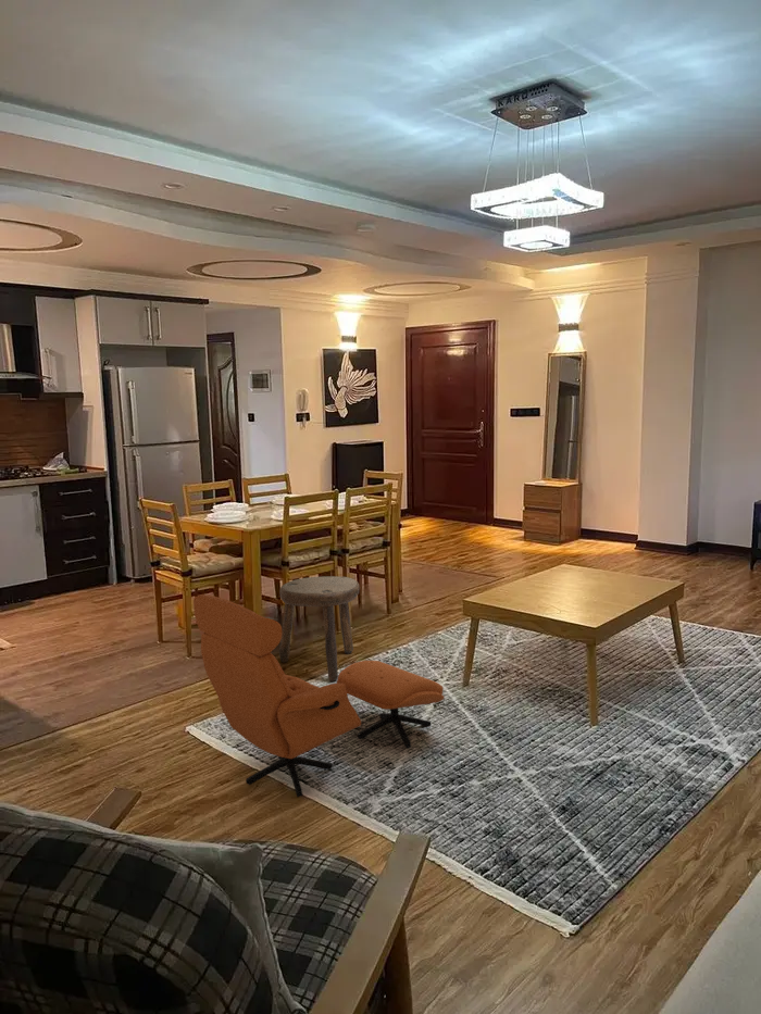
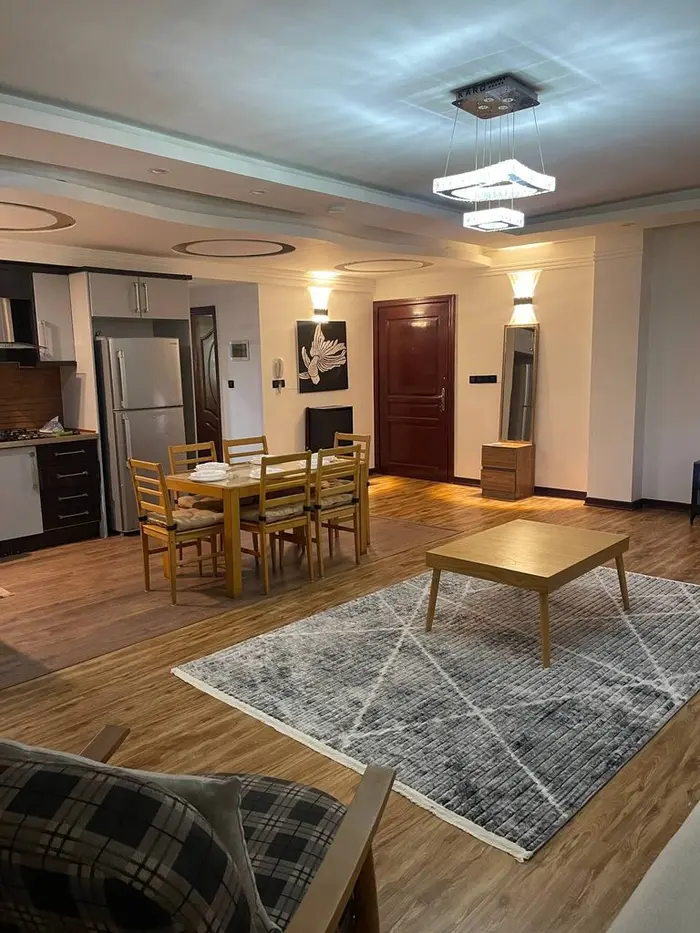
- armchair (338, 675)
- stool (324, 626)
